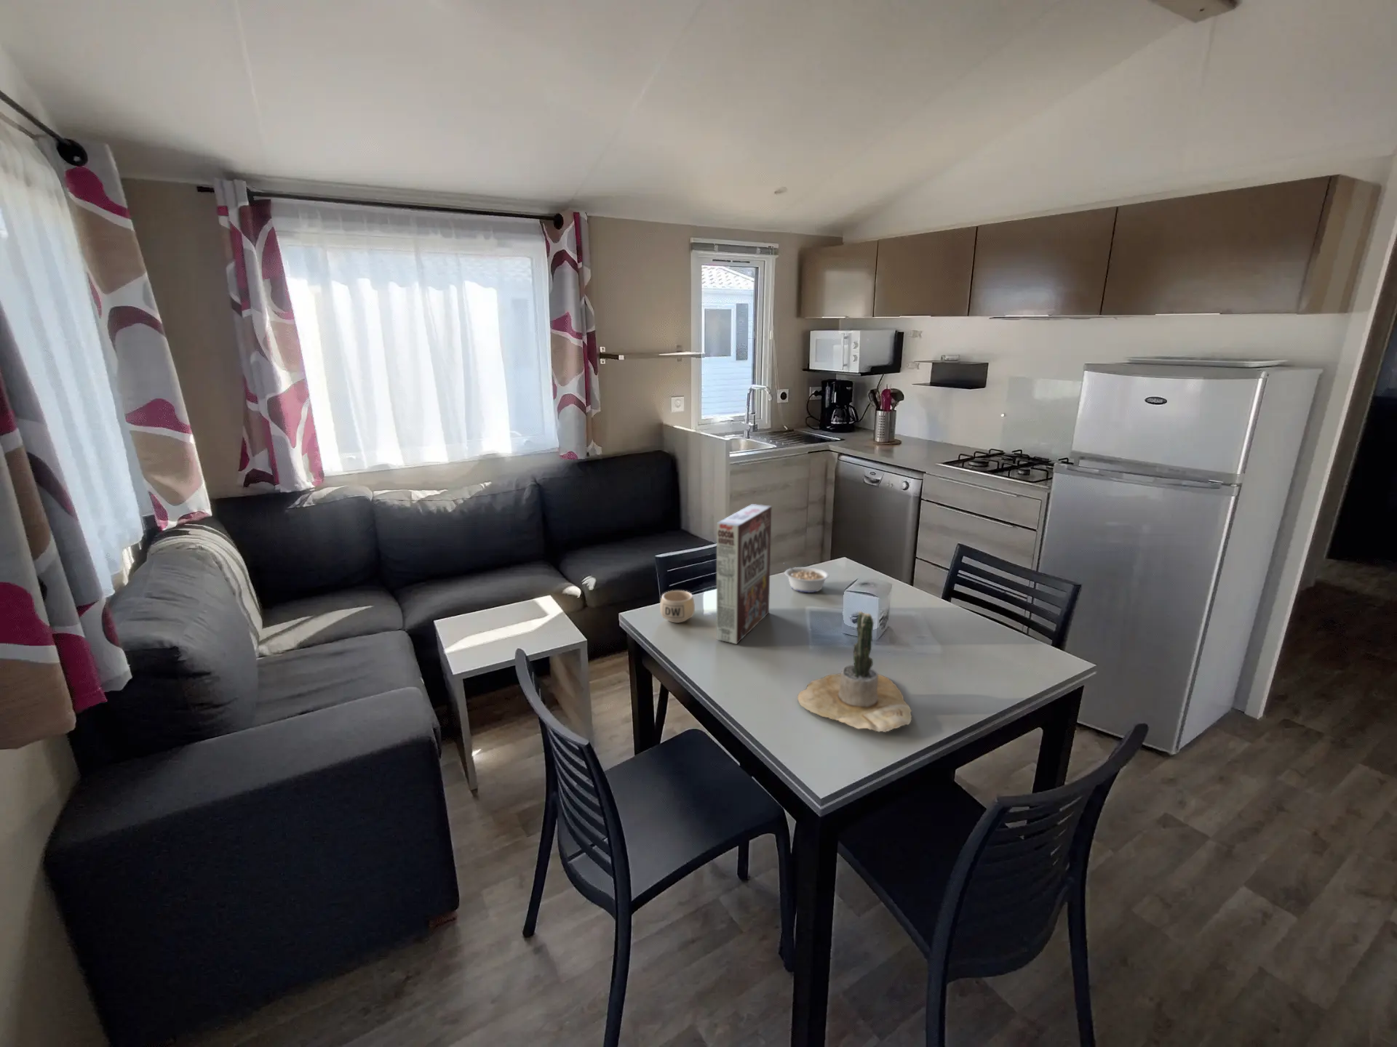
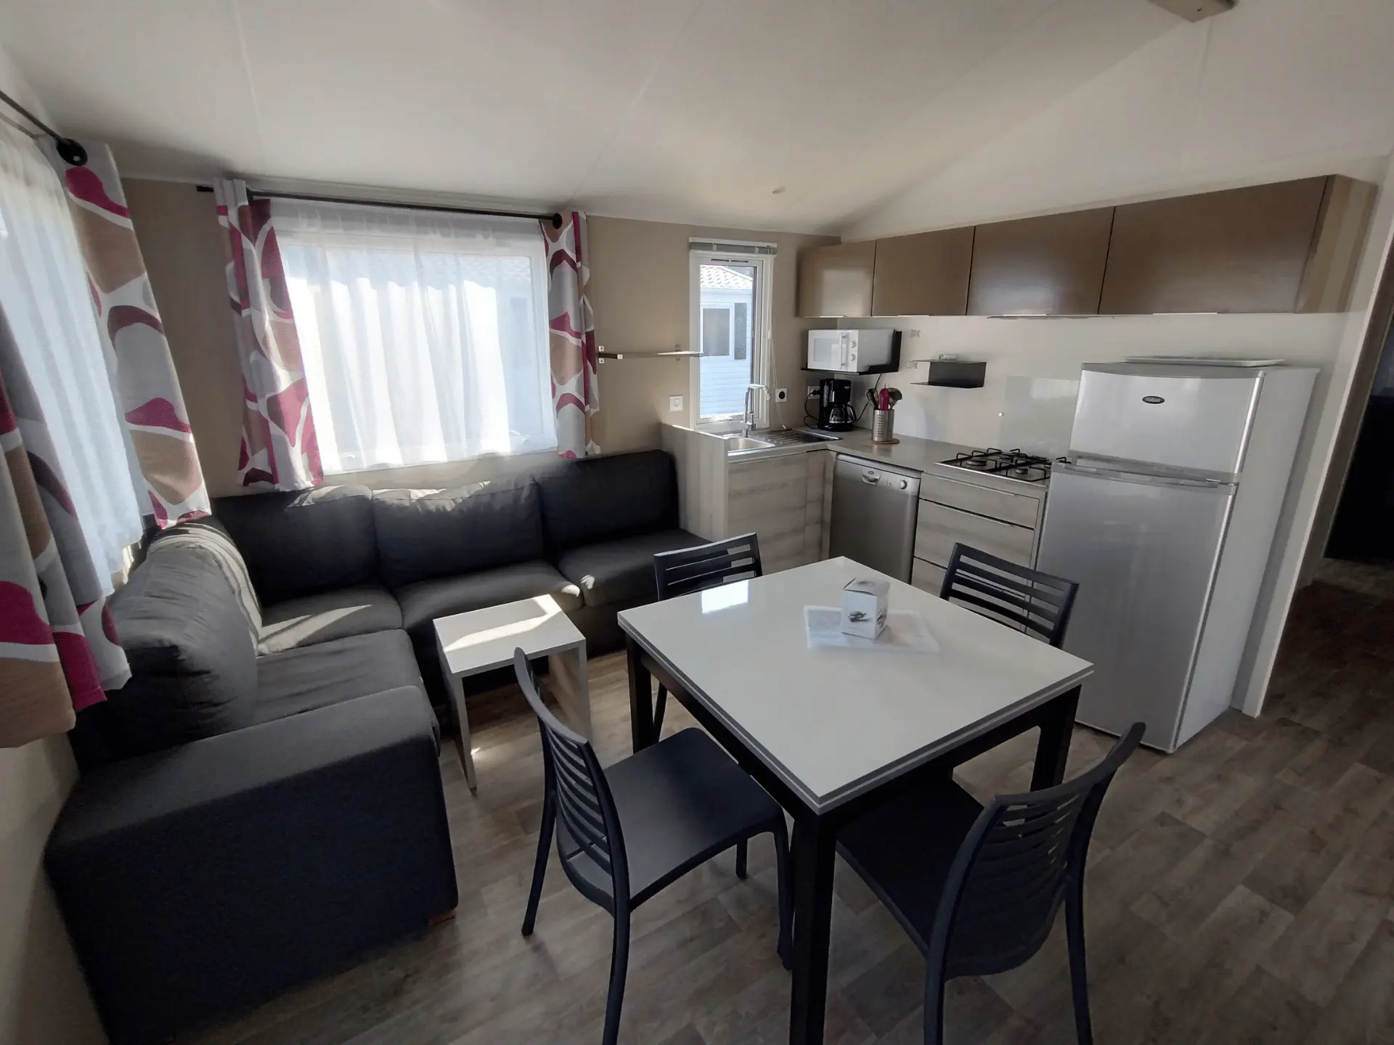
- legume (804, 578)
- cereal box (745, 571)
- potted cactus (865, 655)
- mug (678, 606)
